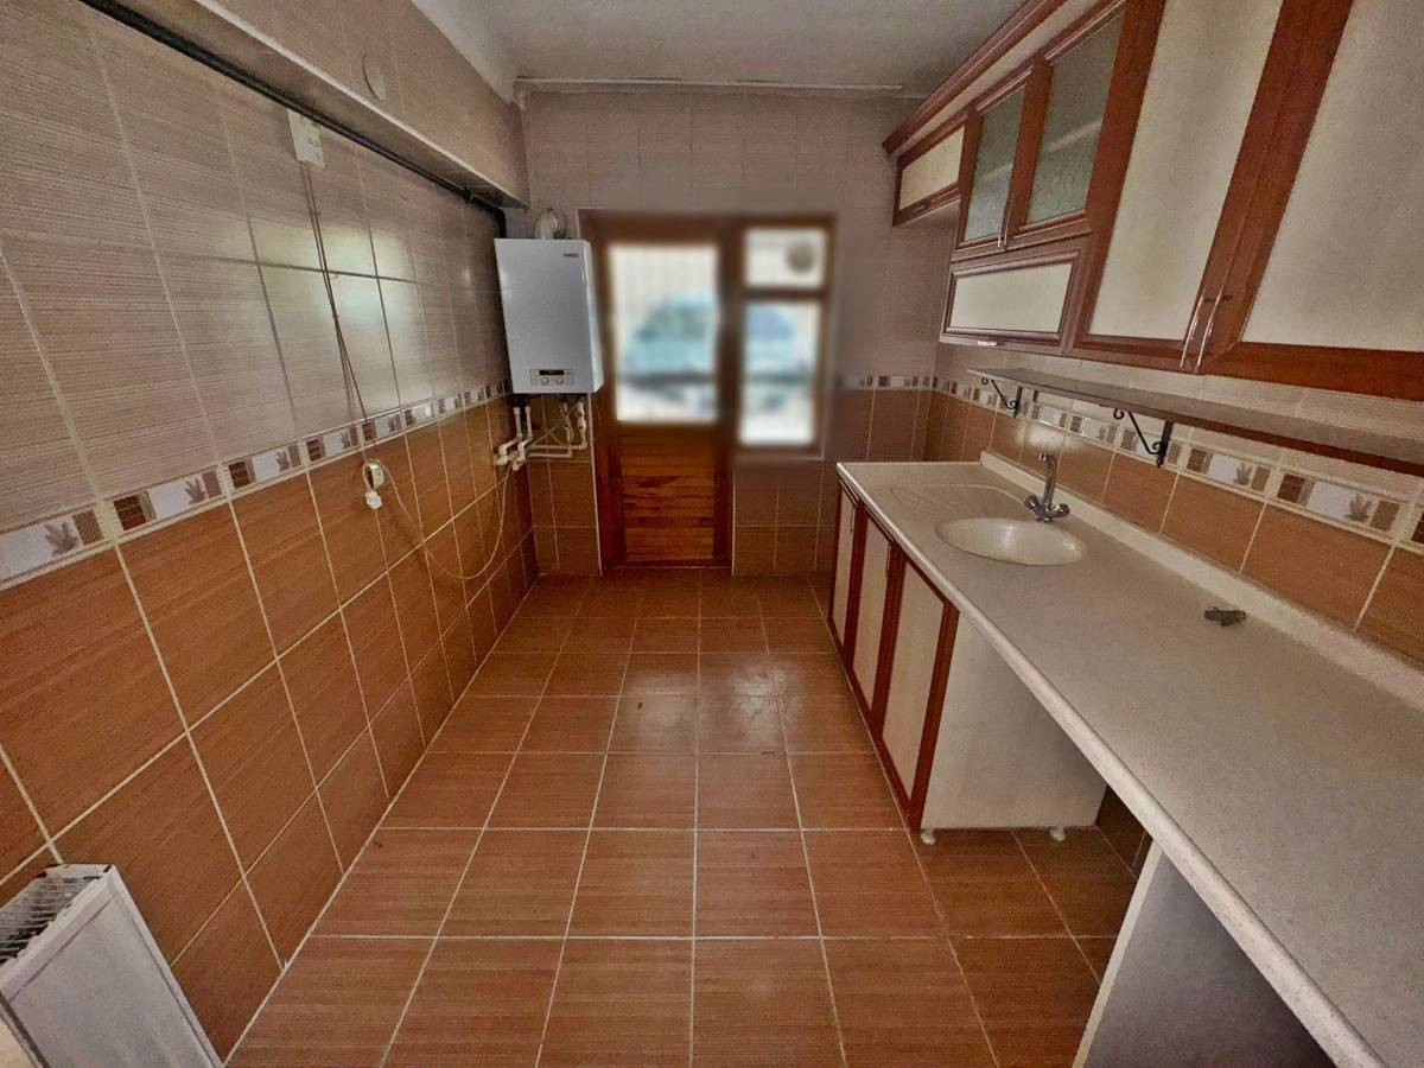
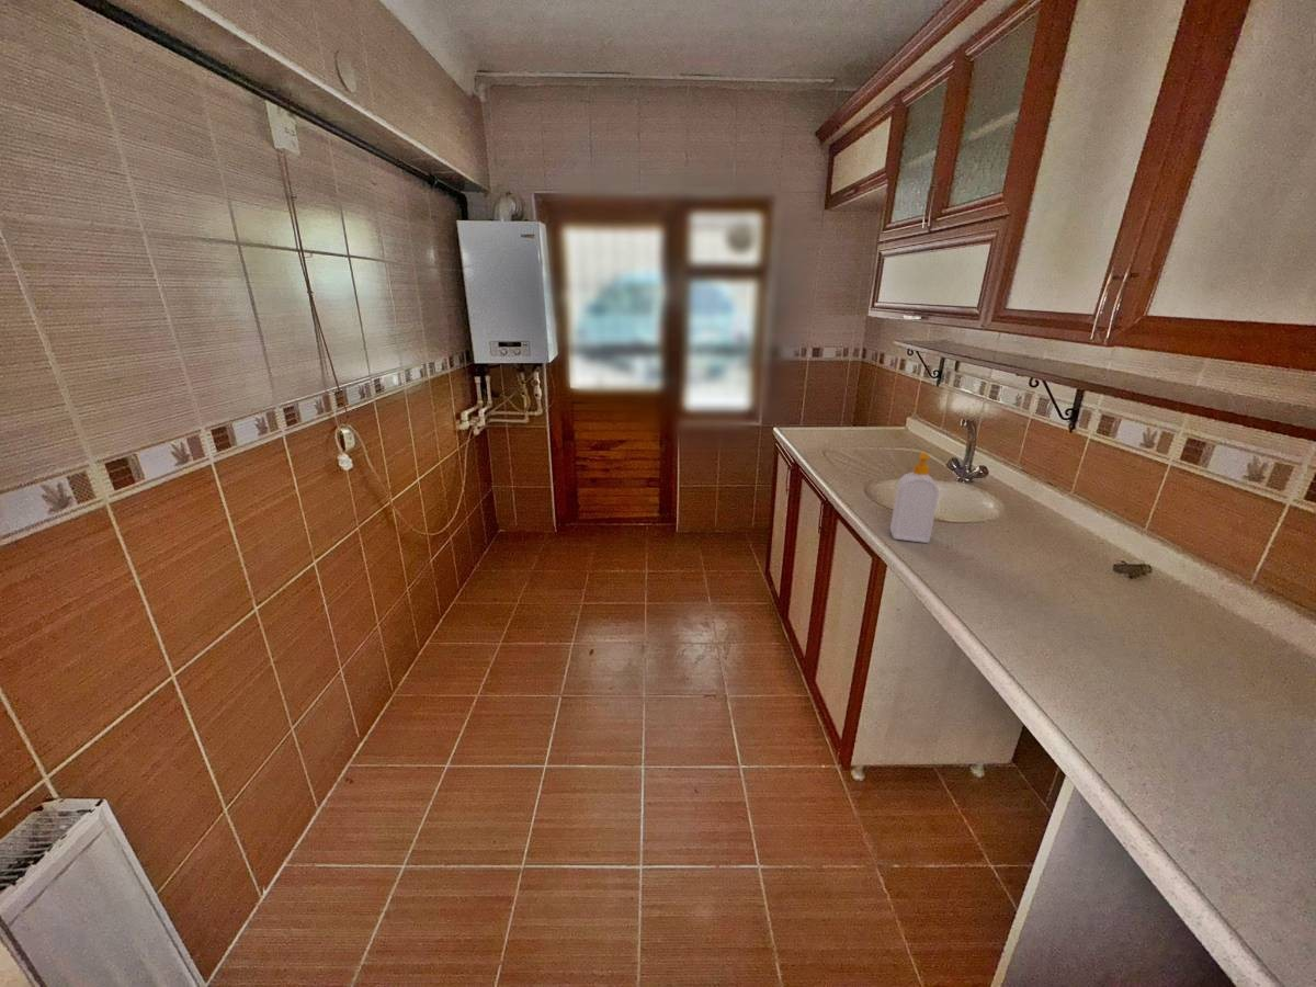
+ soap bottle (916, 496)
